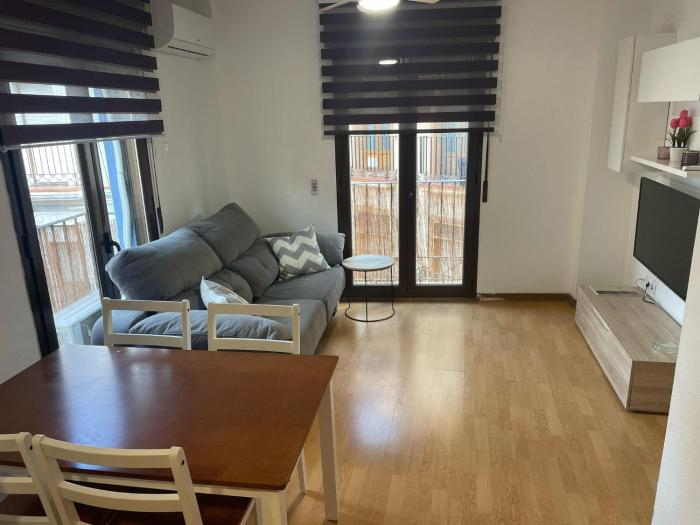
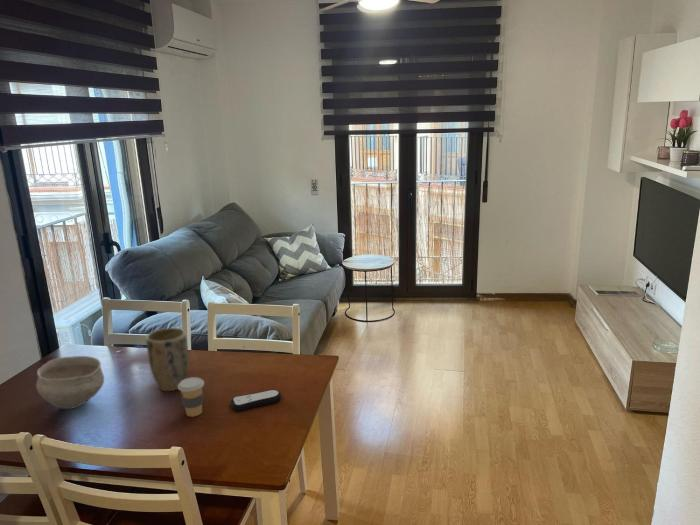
+ plant pot (169, 360)
+ coffee cup (192, 397)
+ bowl (71, 384)
+ remote control (256, 399)
